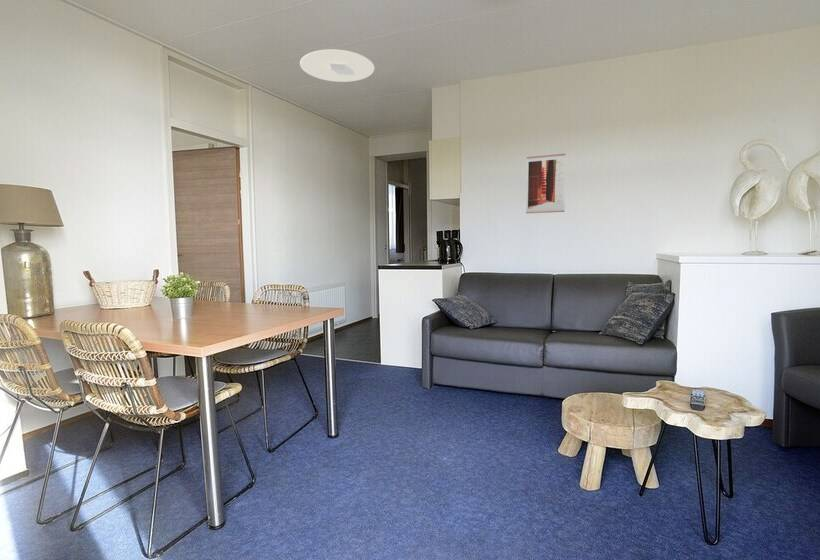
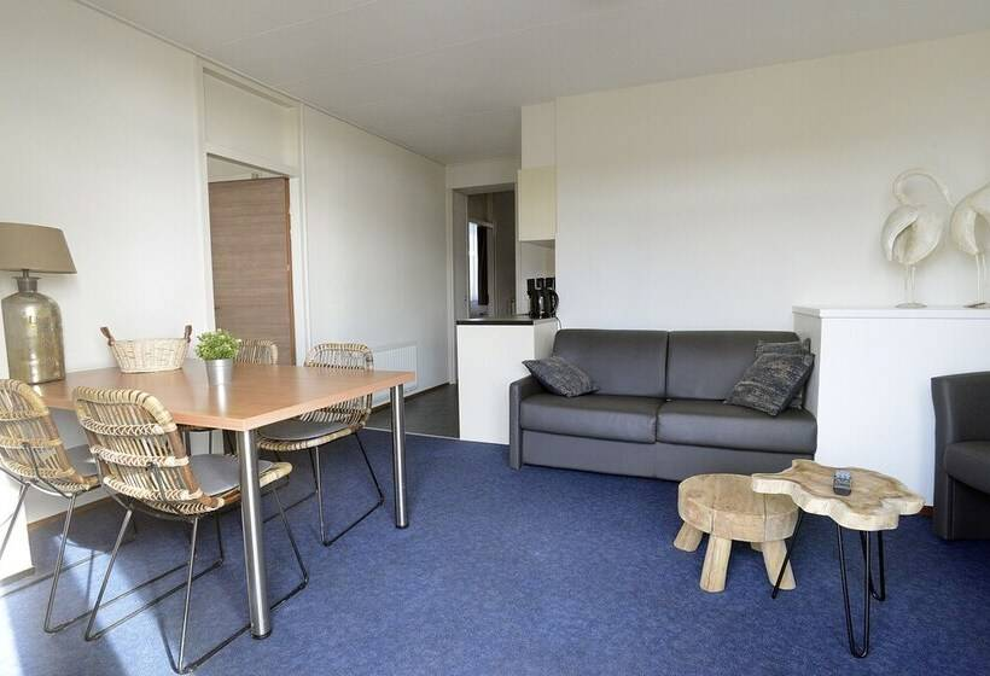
- wall art (545, 184)
- ceiling light (337, 63)
